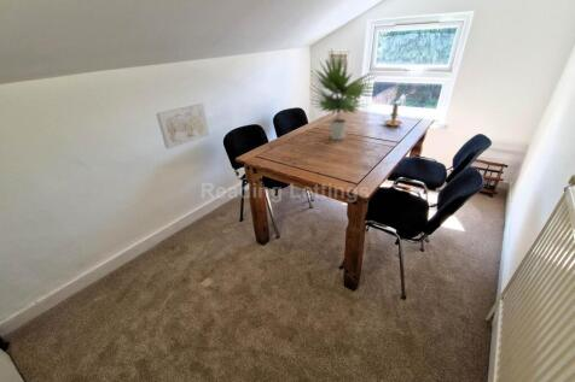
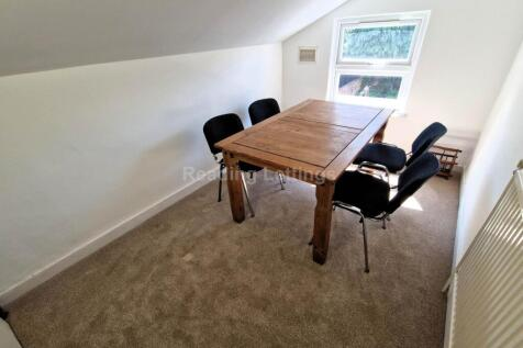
- candle (391, 113)
- wall art (185, 124)
- plant (342, 95)
